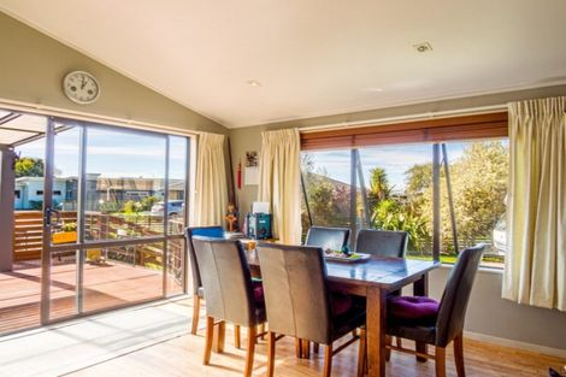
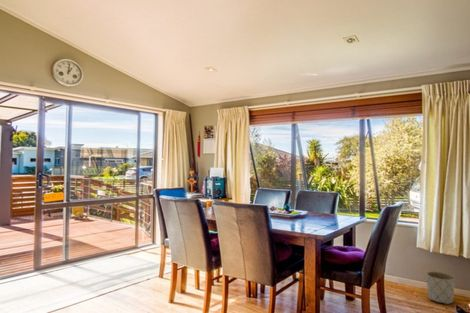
+ planter (440, 287)
